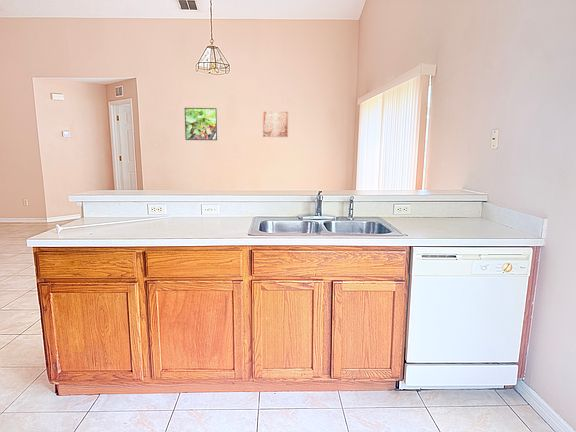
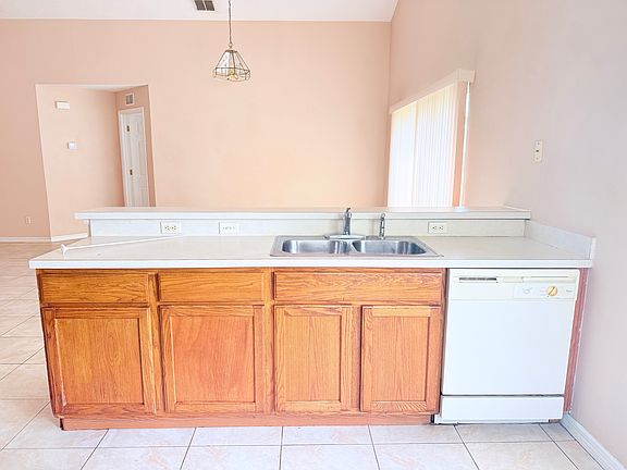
- wall art (275, 124)
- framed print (200, 124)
